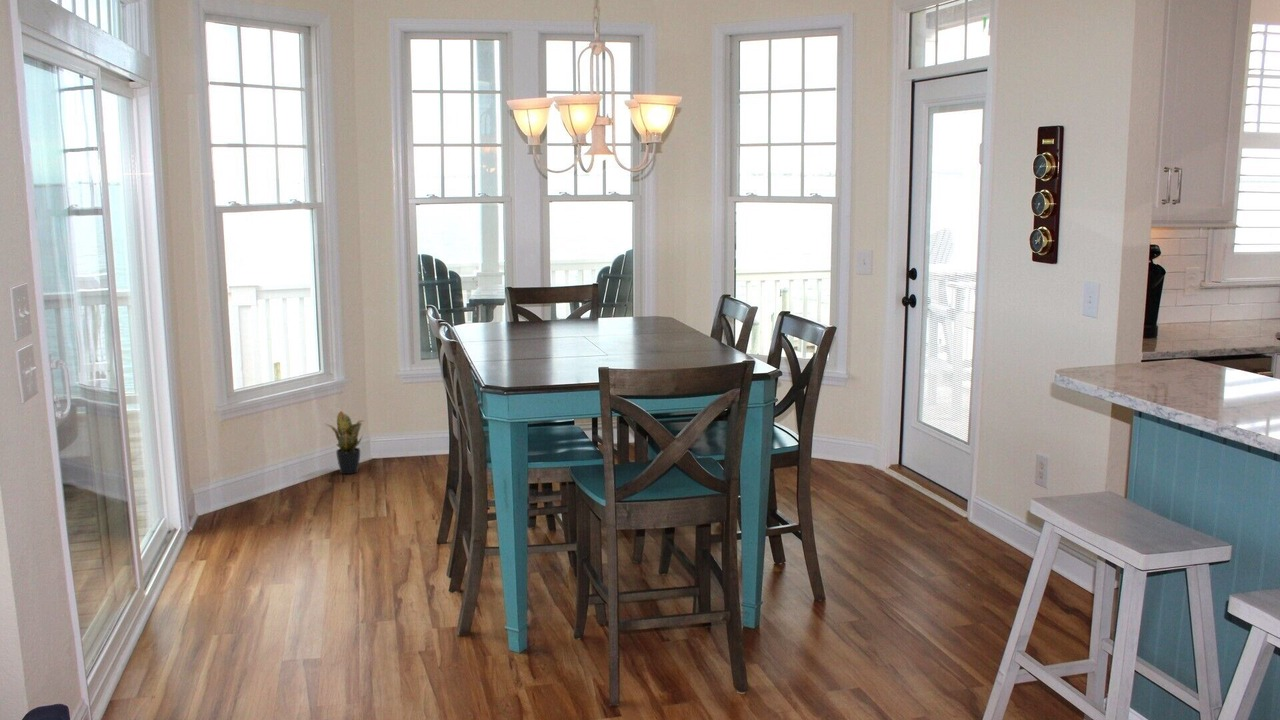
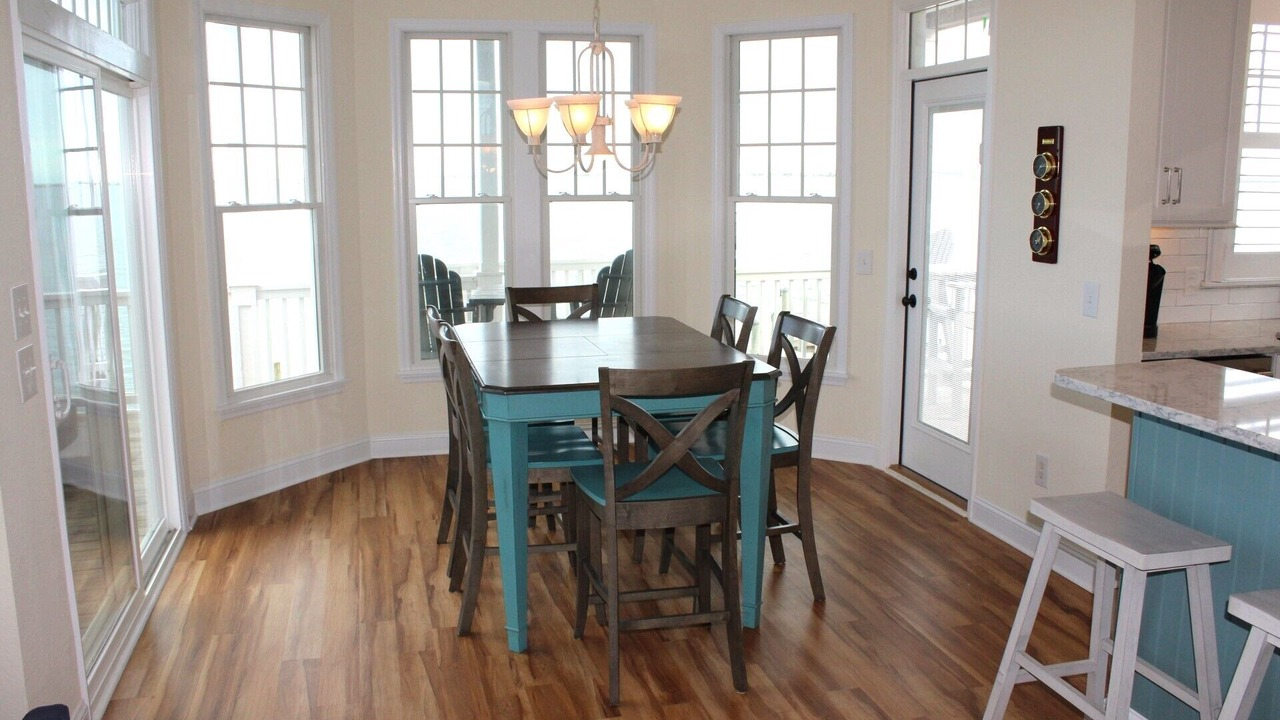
- potted plant (349, 439)
